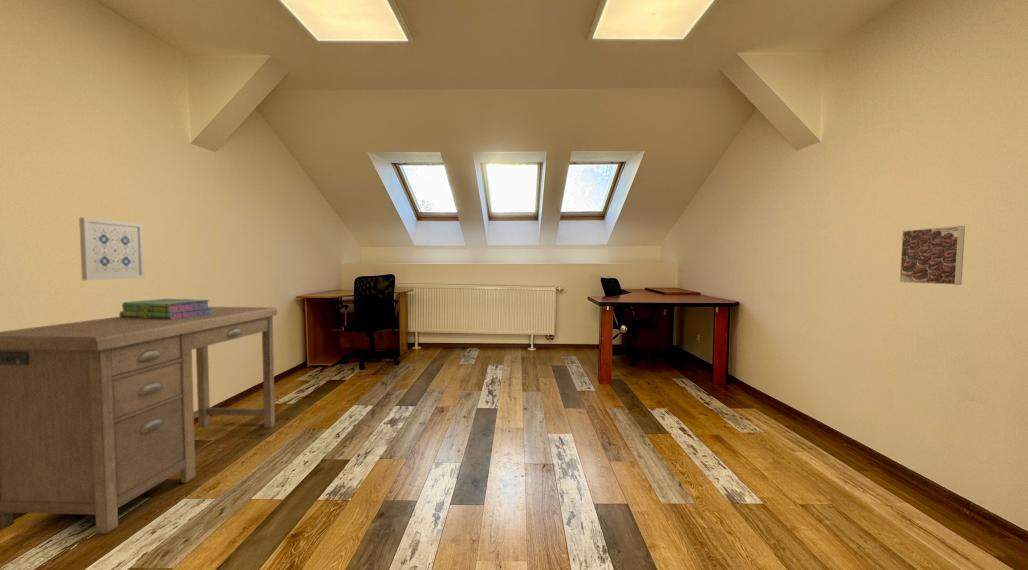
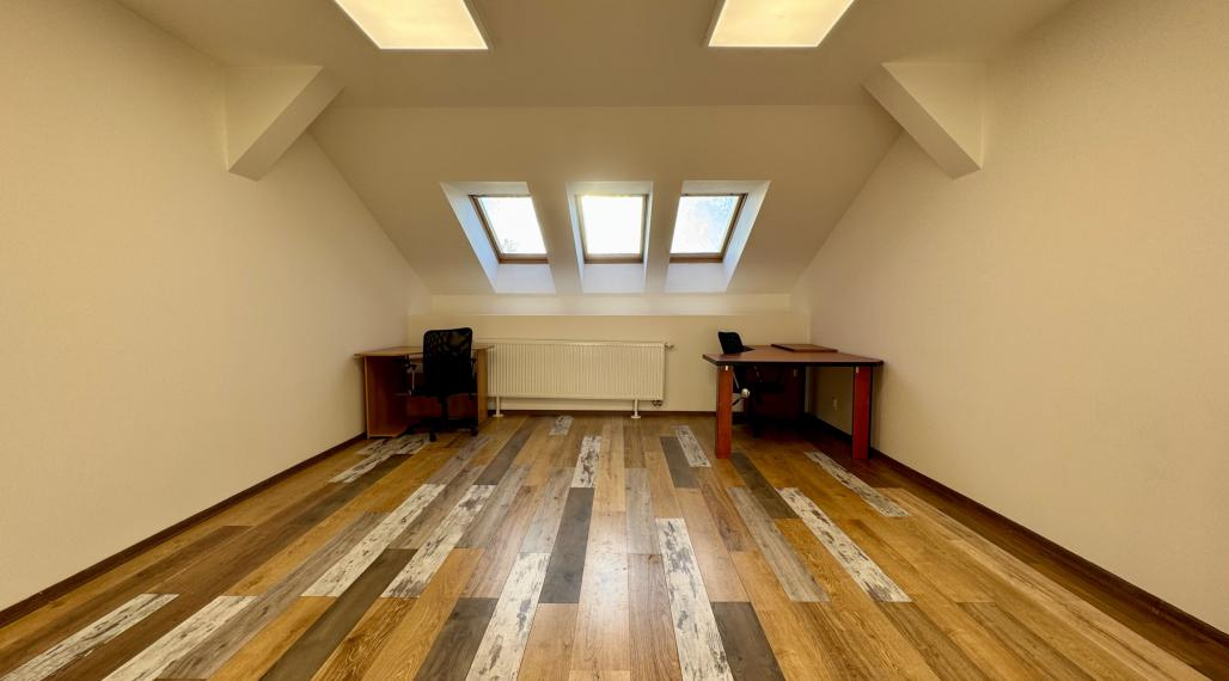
- desk (164, 392)
- wall art (114, 250)
- stack of books (167, 308)
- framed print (930, 256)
